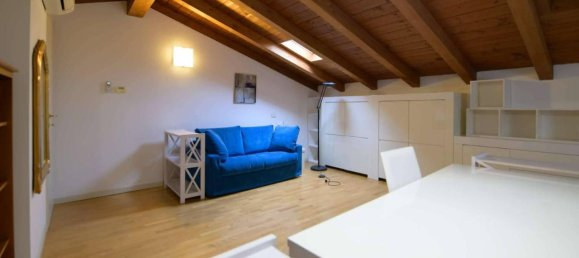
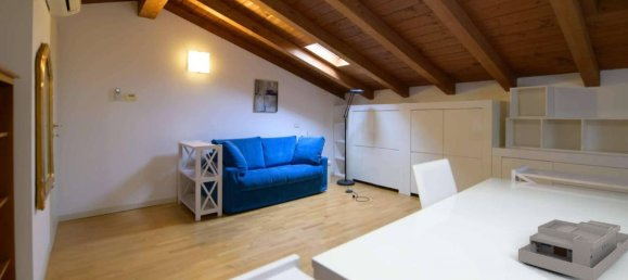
+ desk organizer (579, 238)
